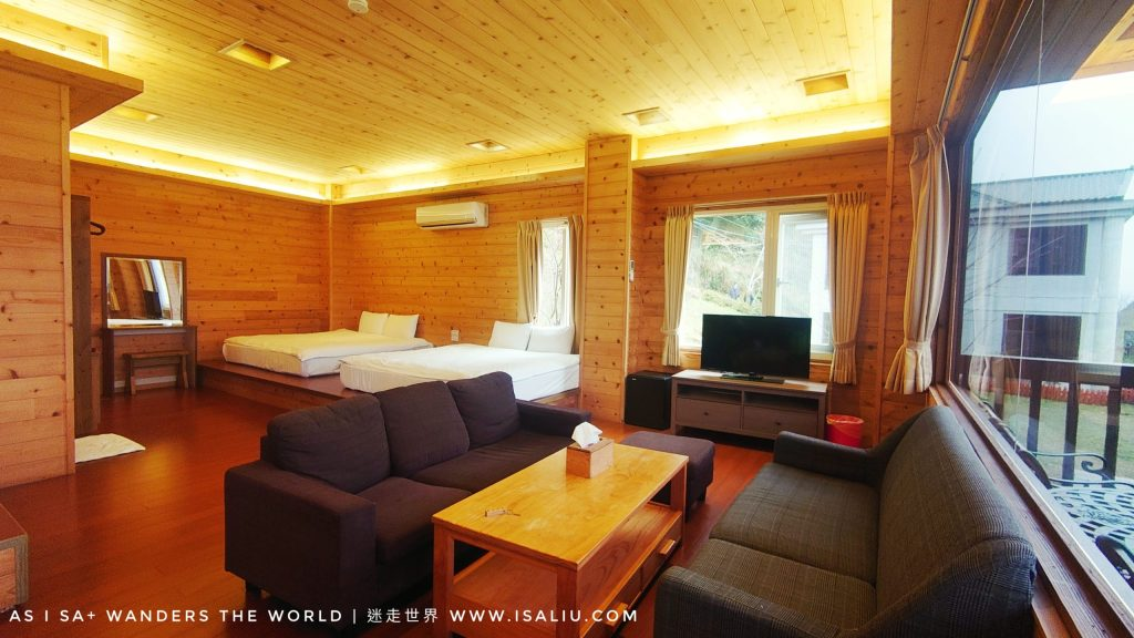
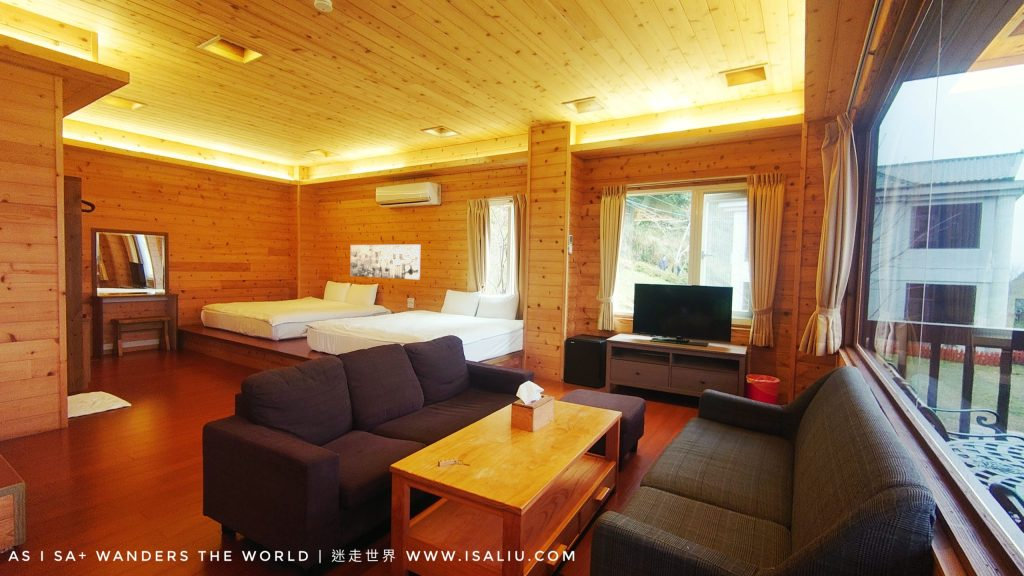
+ wall art (383, 261)
